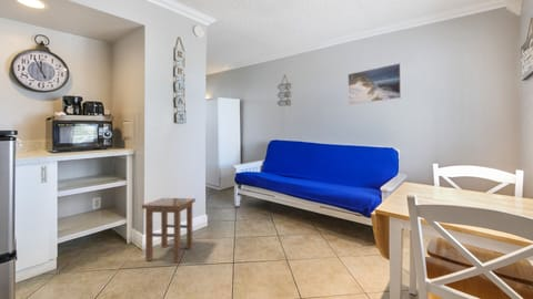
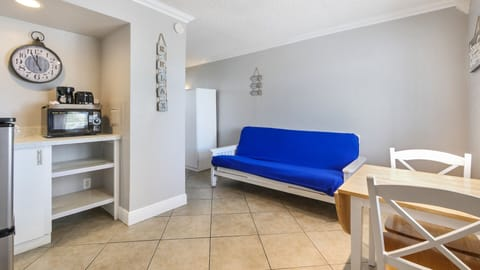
- stool (170, 227)
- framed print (372, 85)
